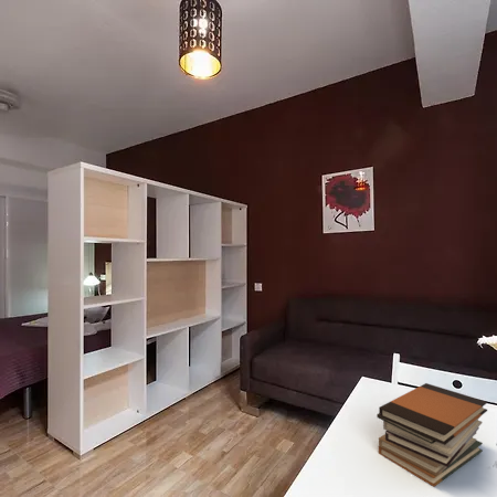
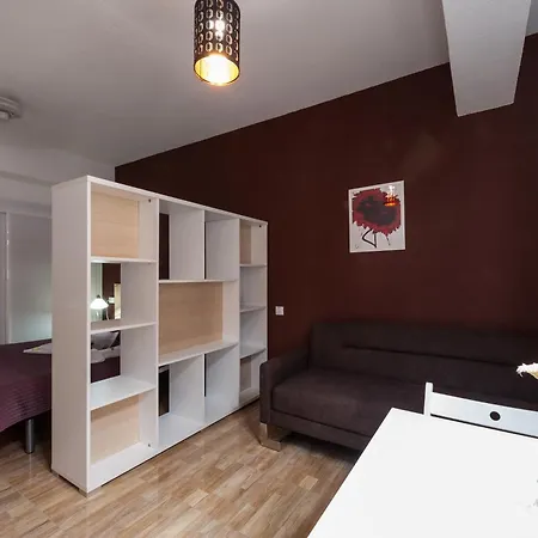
- book stack (432, 427)
